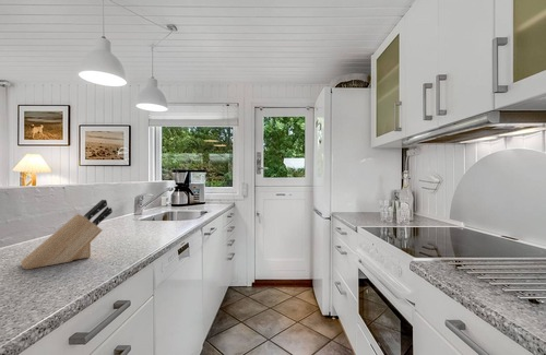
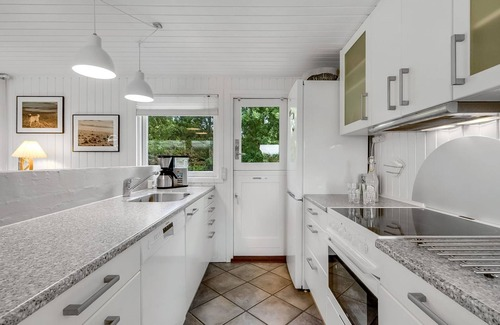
- knife block (70, 229)
